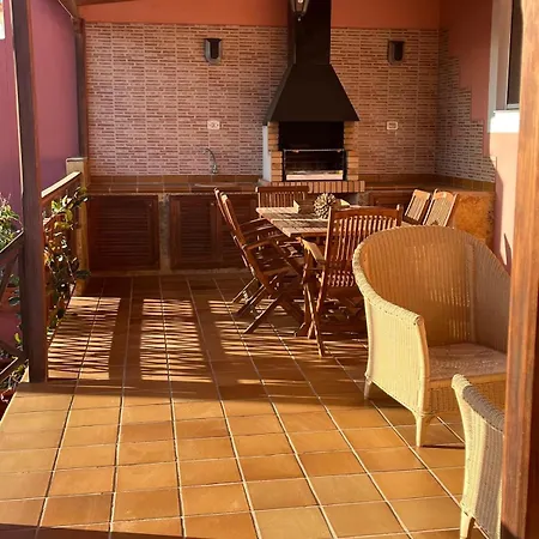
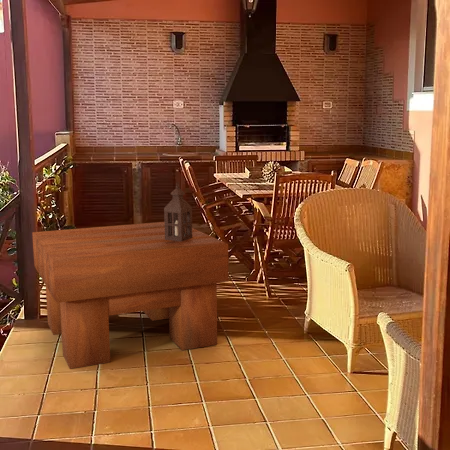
+ lantern (178, 210)
+ coffee table (126, 286)
